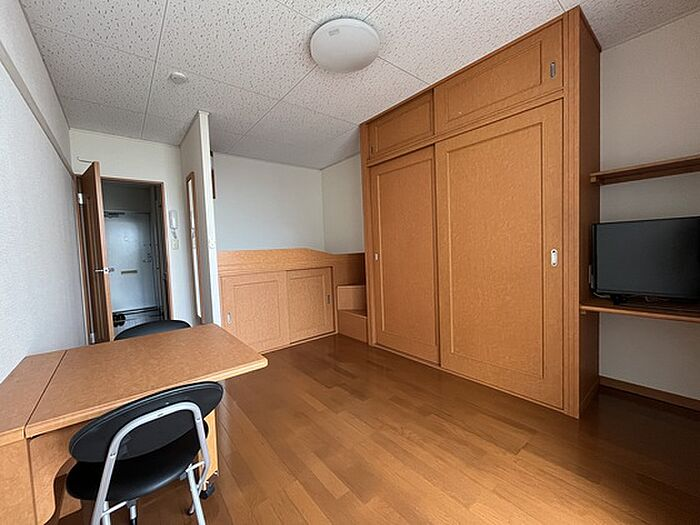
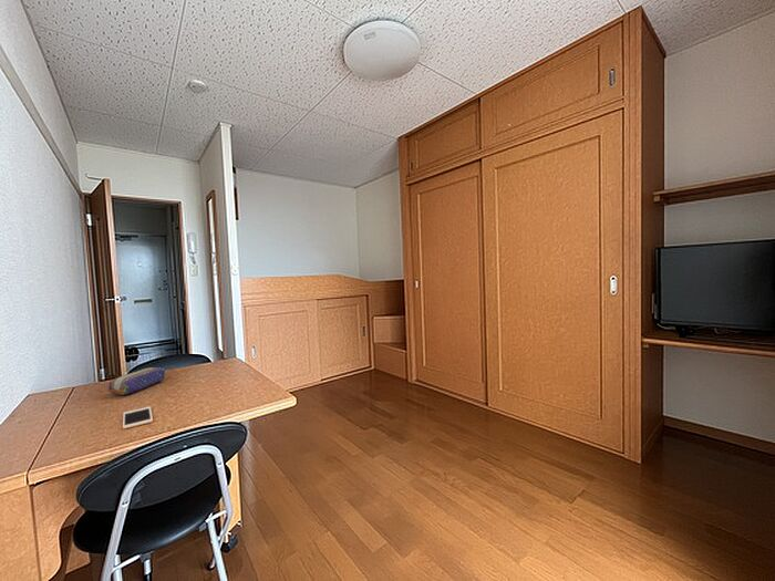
+ pencil case (137, 380)
+ cell phone (137, 416)
